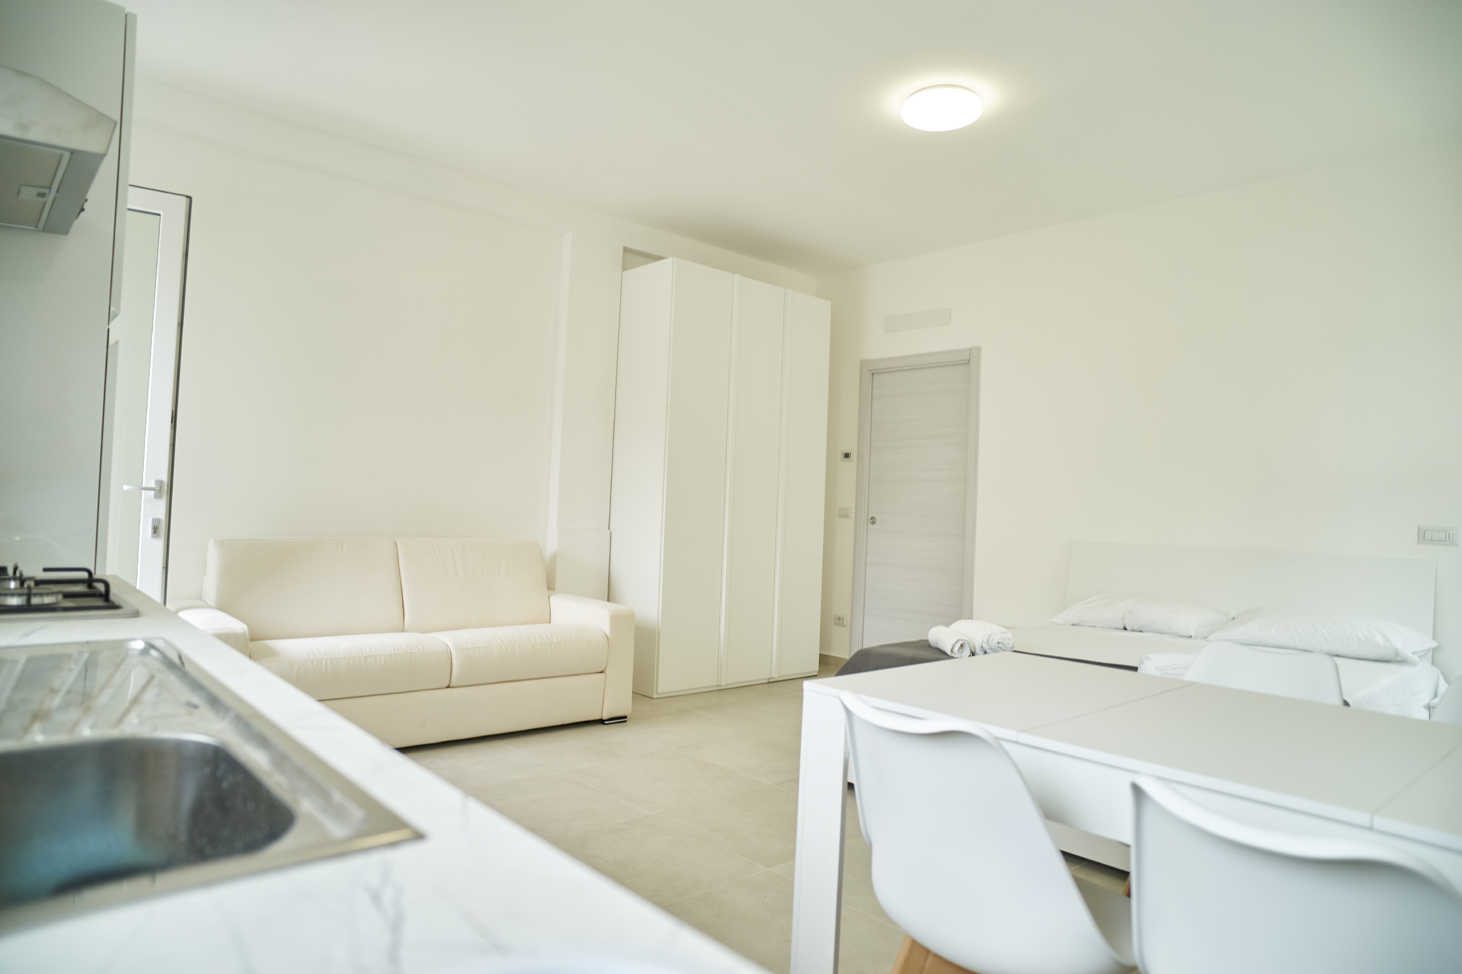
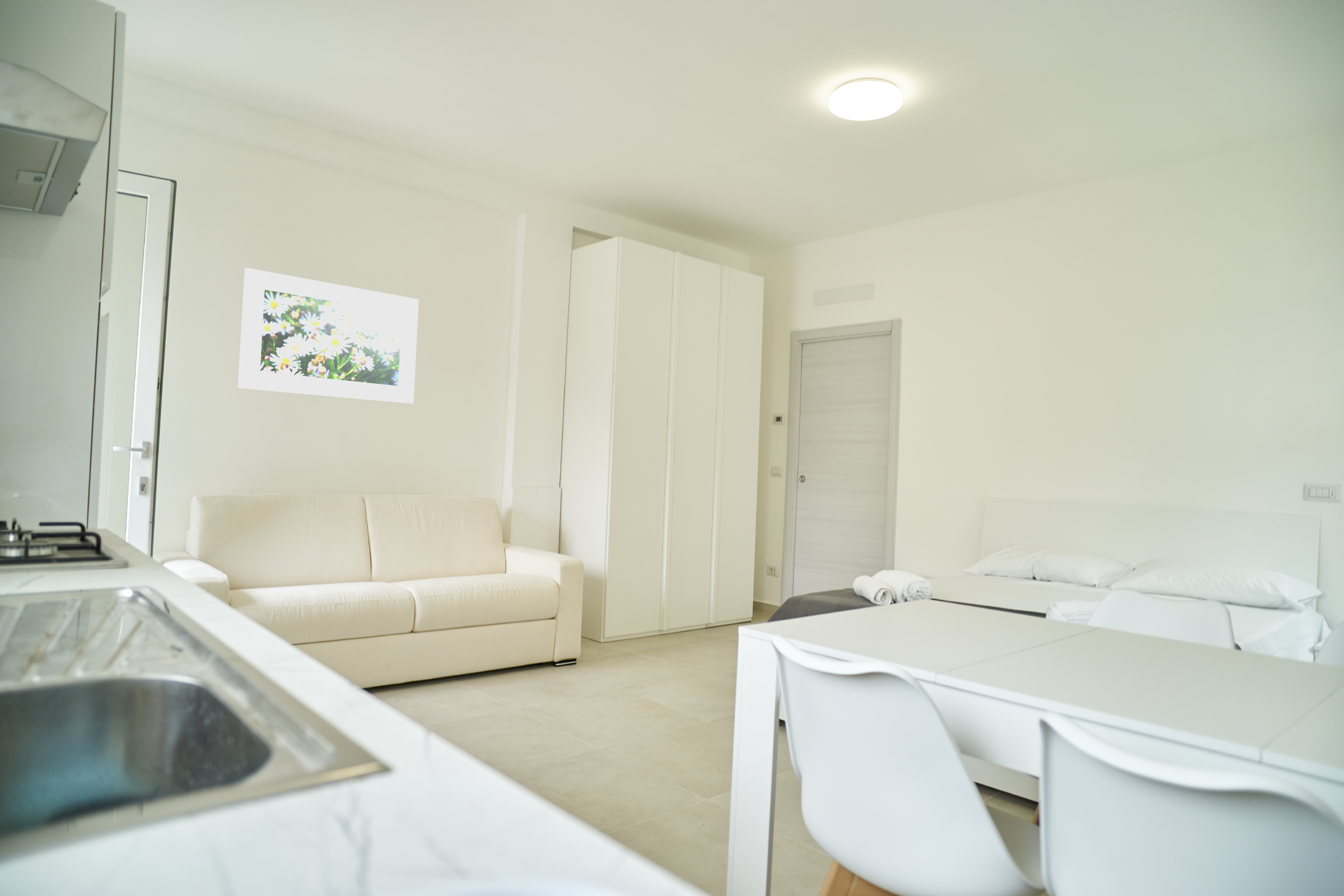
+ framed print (335, 341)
